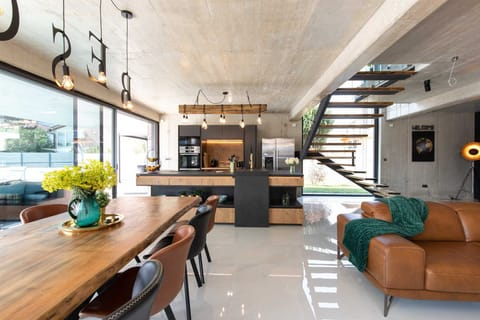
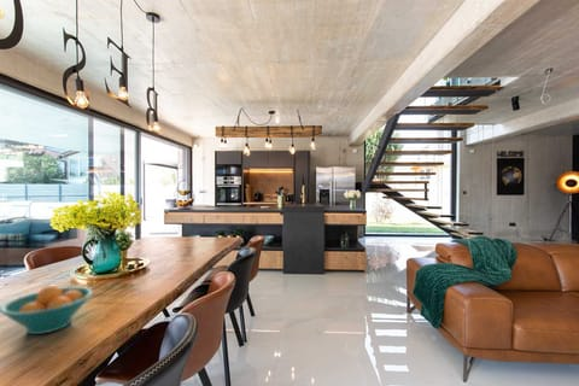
+ fruit bowl (49, 306)
